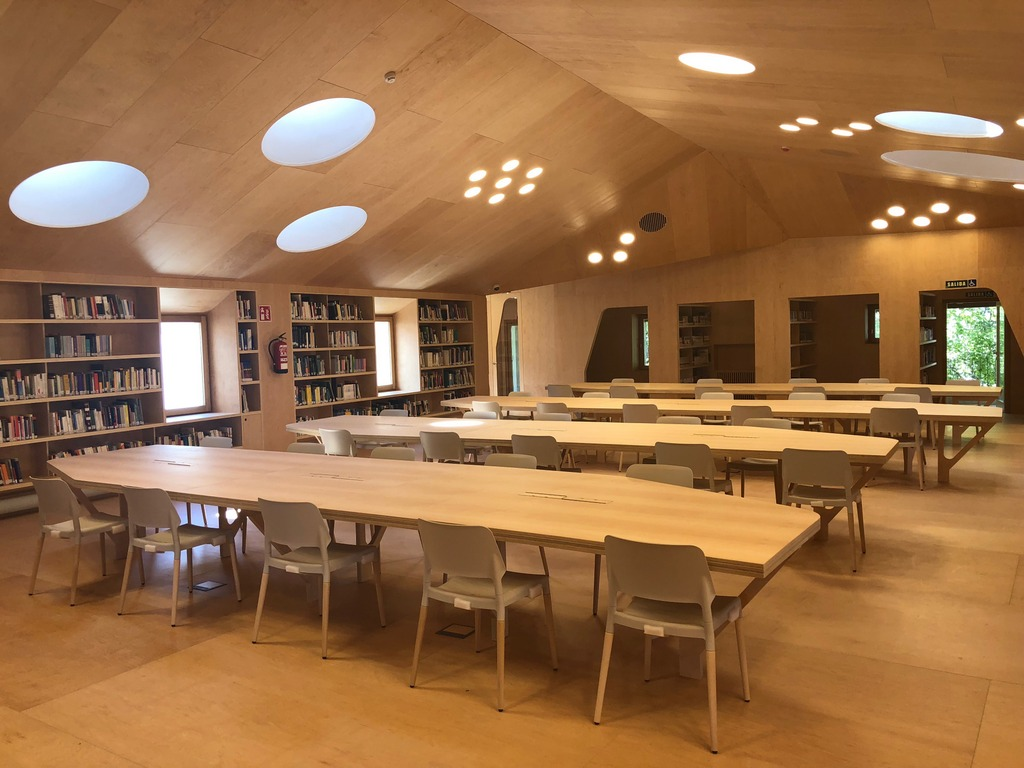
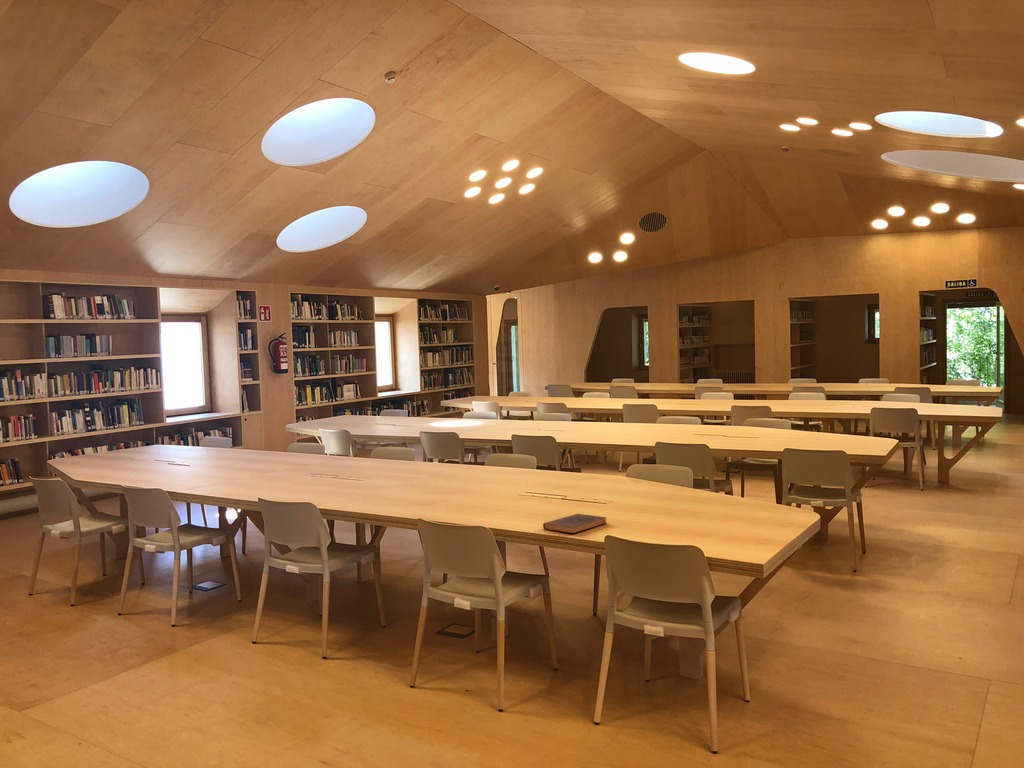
+ book (575, 523)
